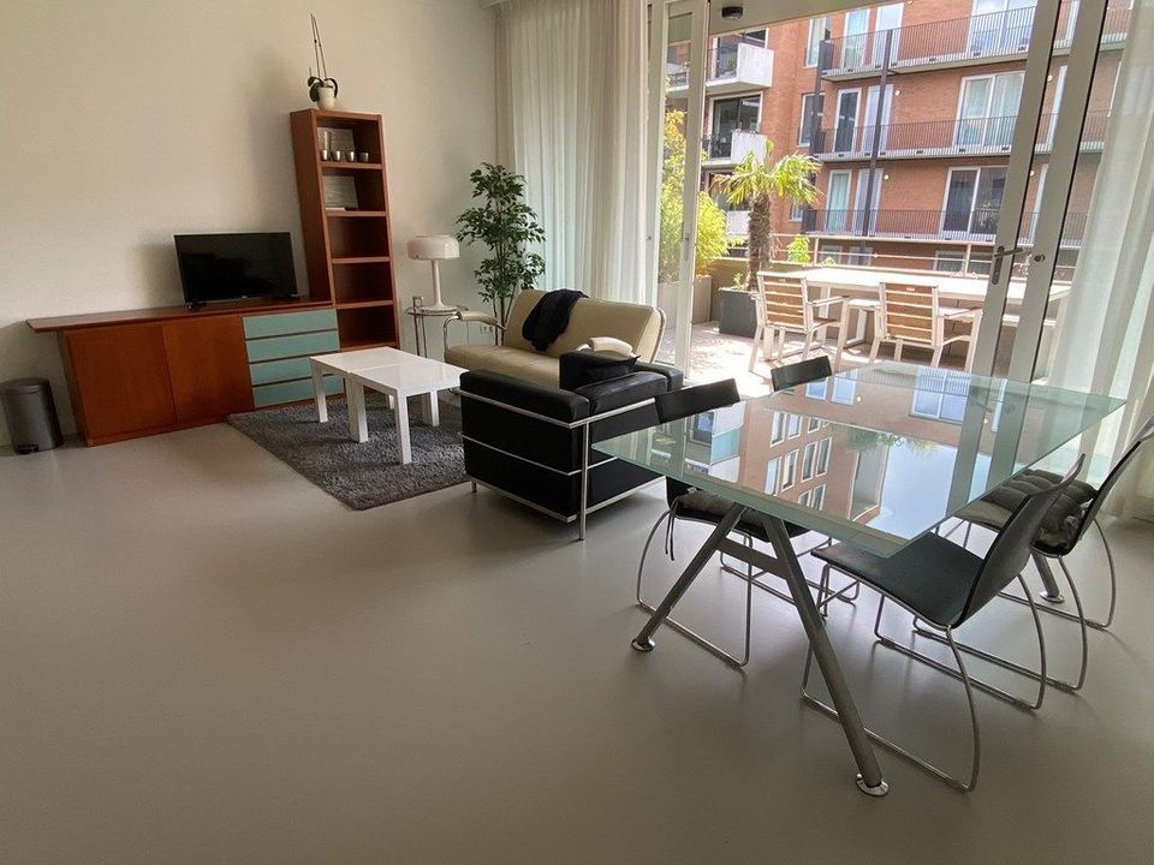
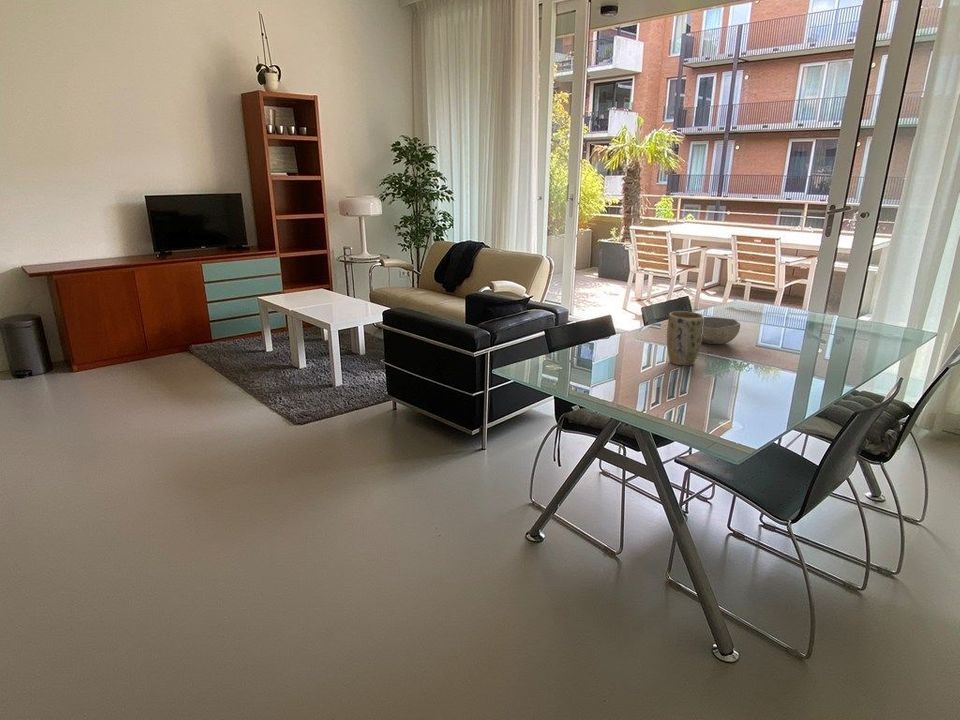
+ plant pot (683, 338)
+ bowl (713, 331)
